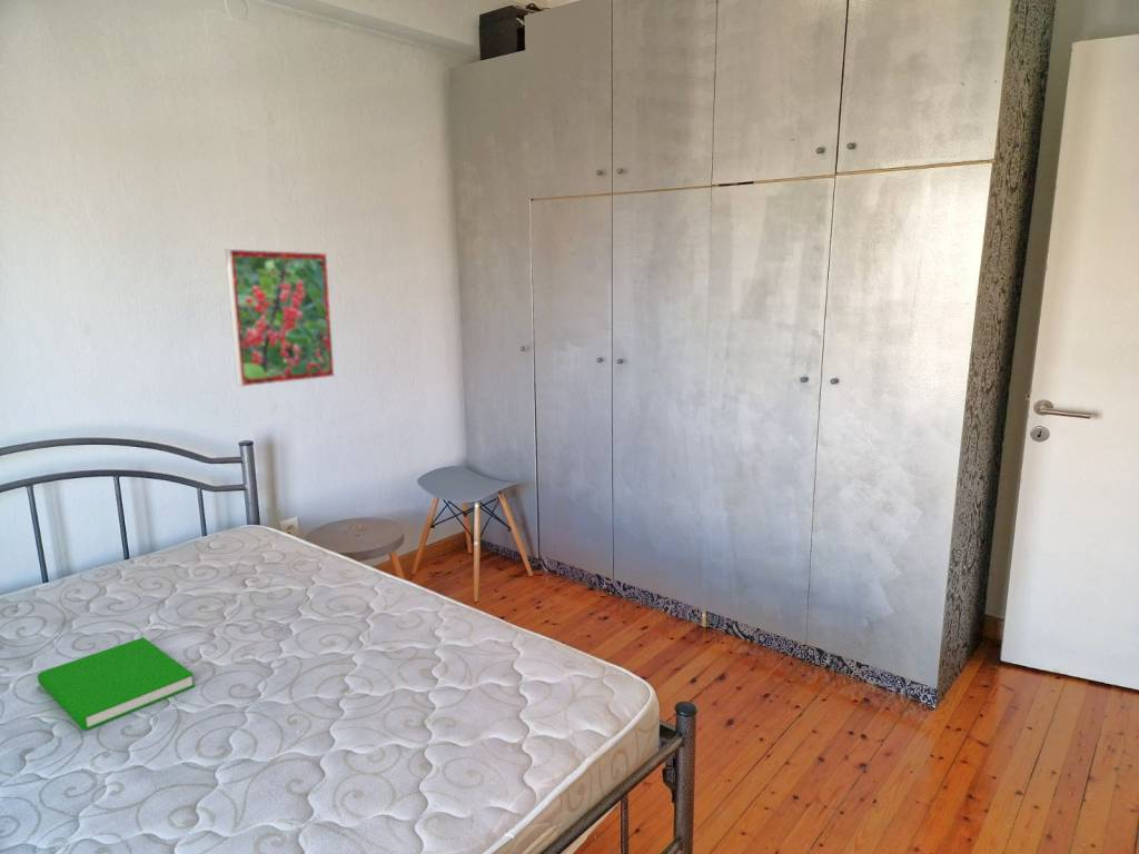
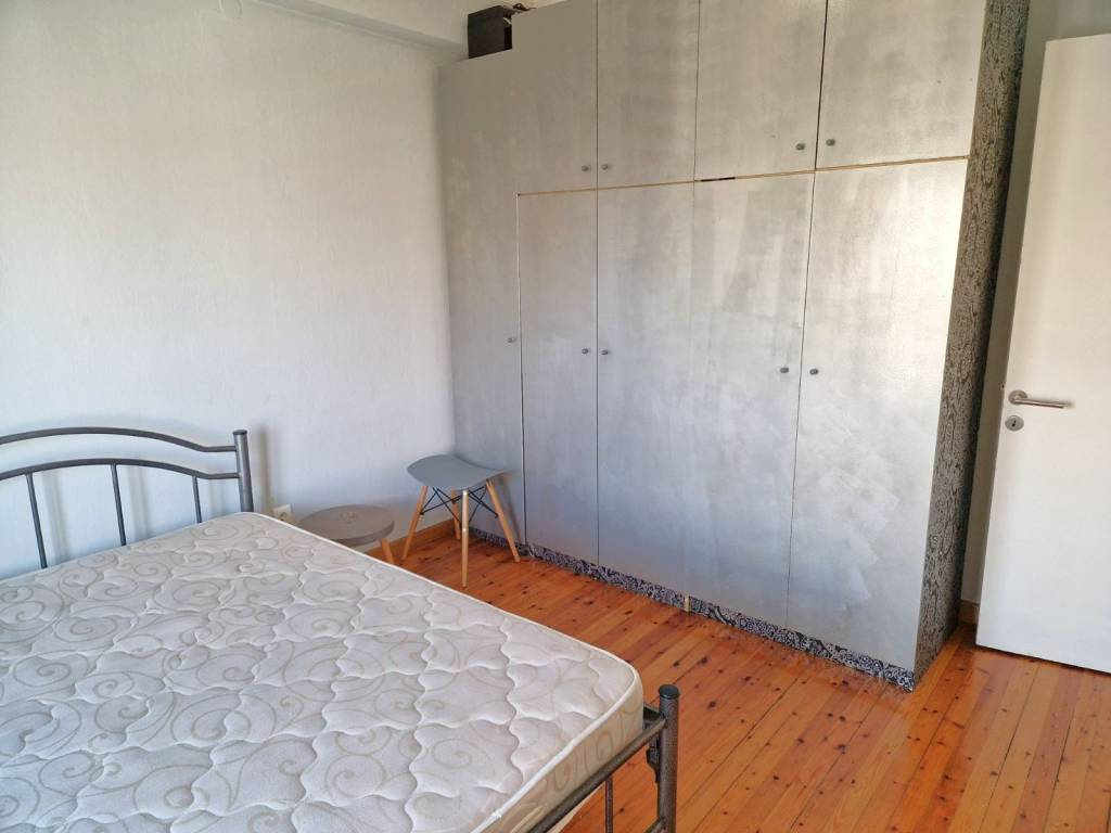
- book (116, 679)
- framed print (283, 317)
